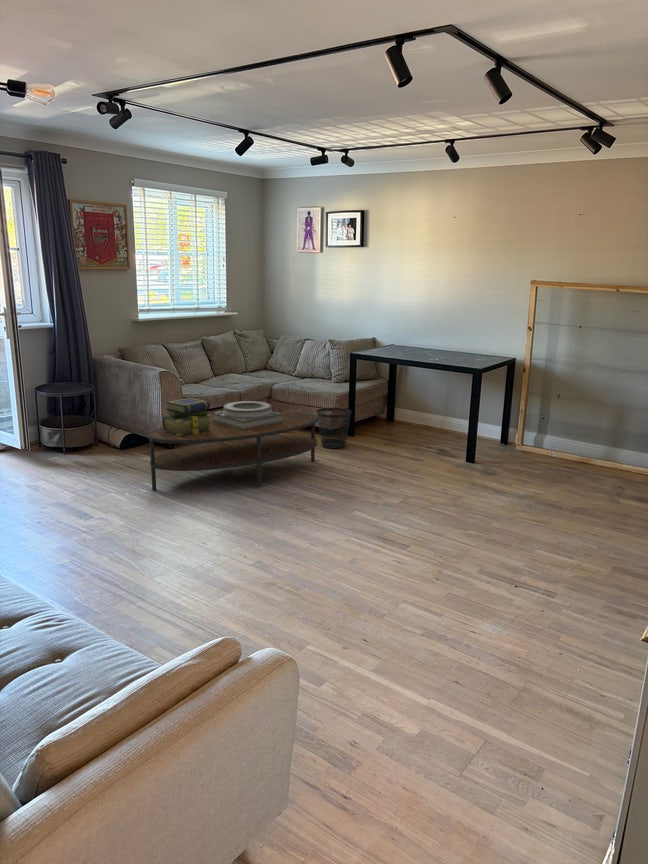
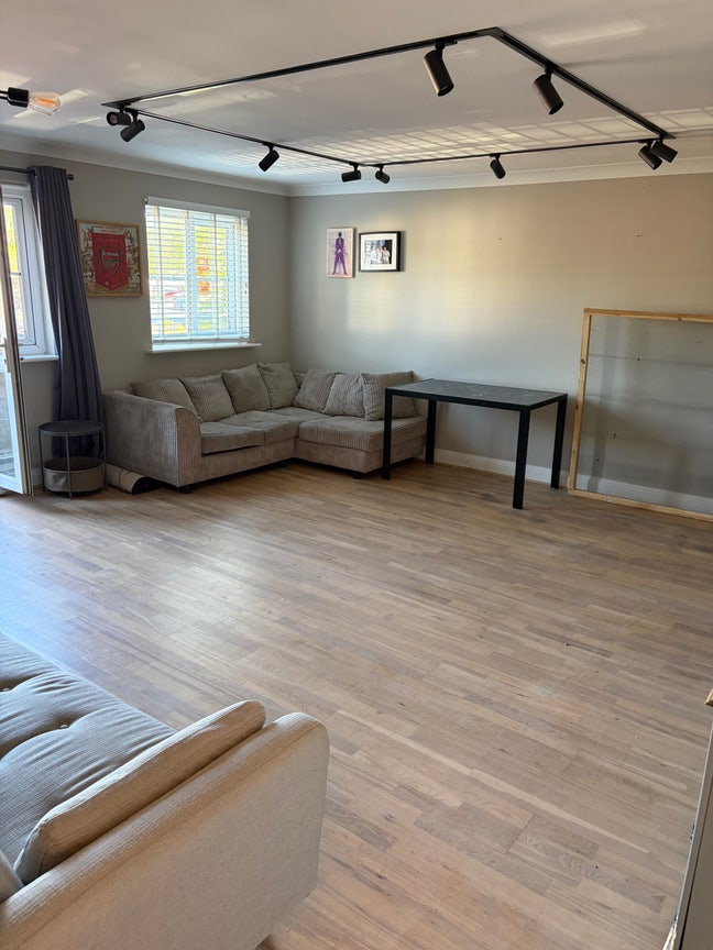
- decorative bowl (247, 413)
- stack of books (187, 415)
- coffee table (238, 449)
- wastebasket (333, 428)
